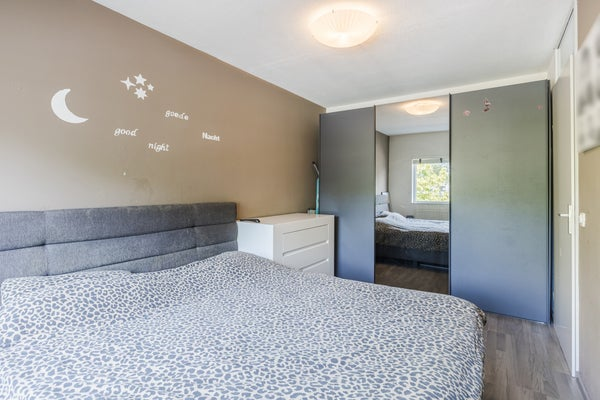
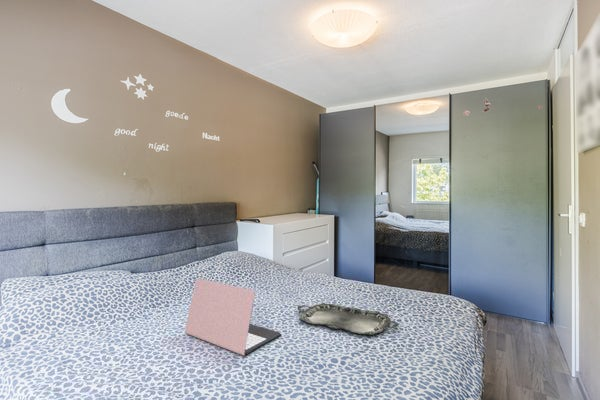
+ serving tray (344, 317)
+ laptop (233, 307)
